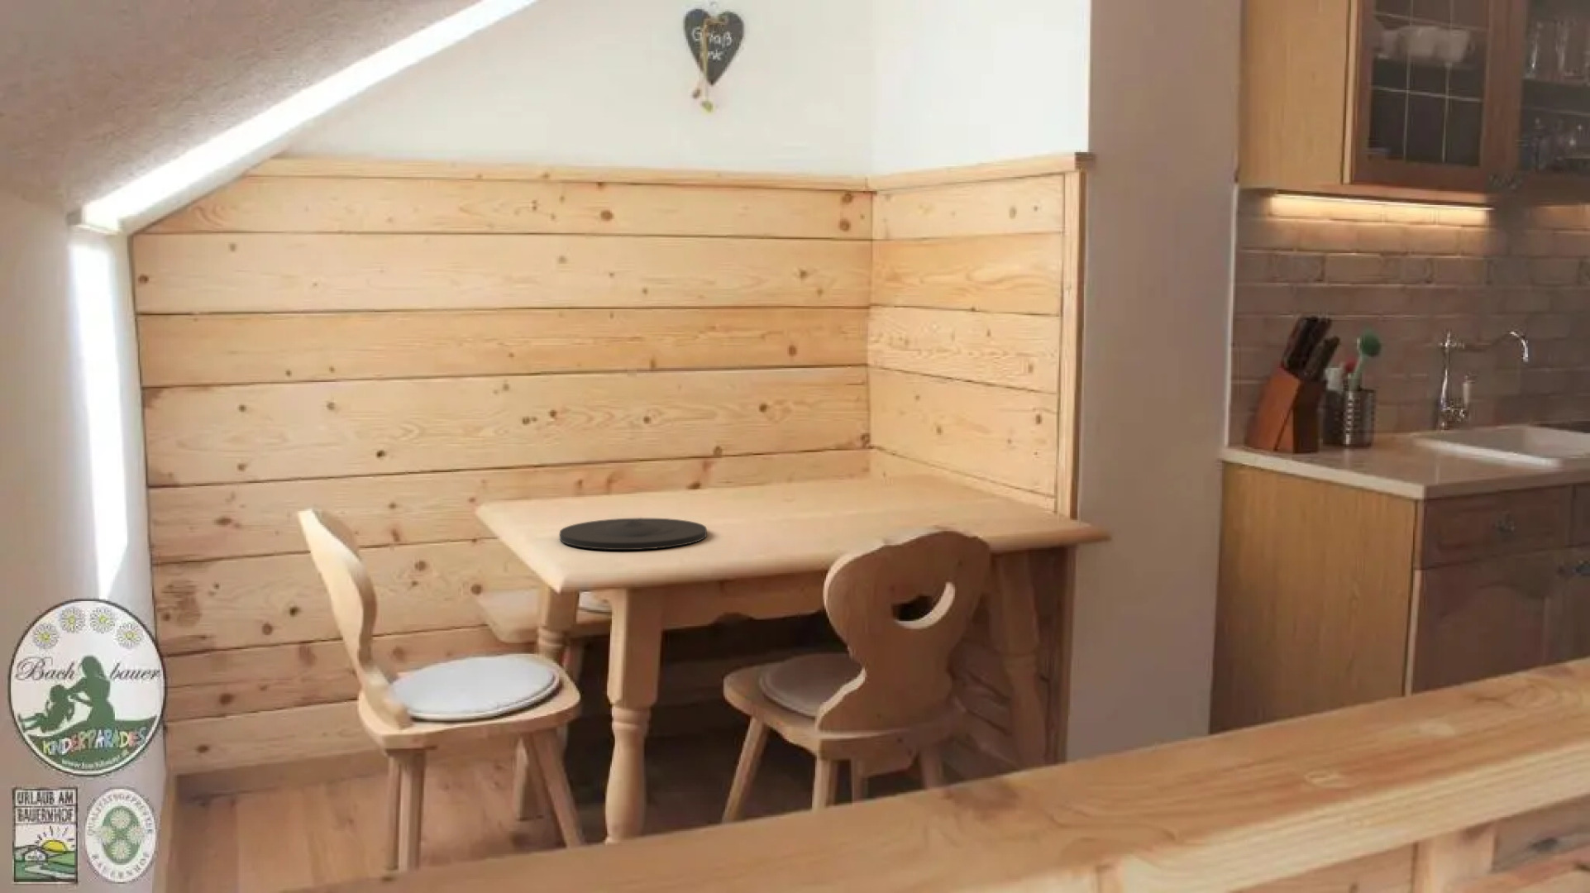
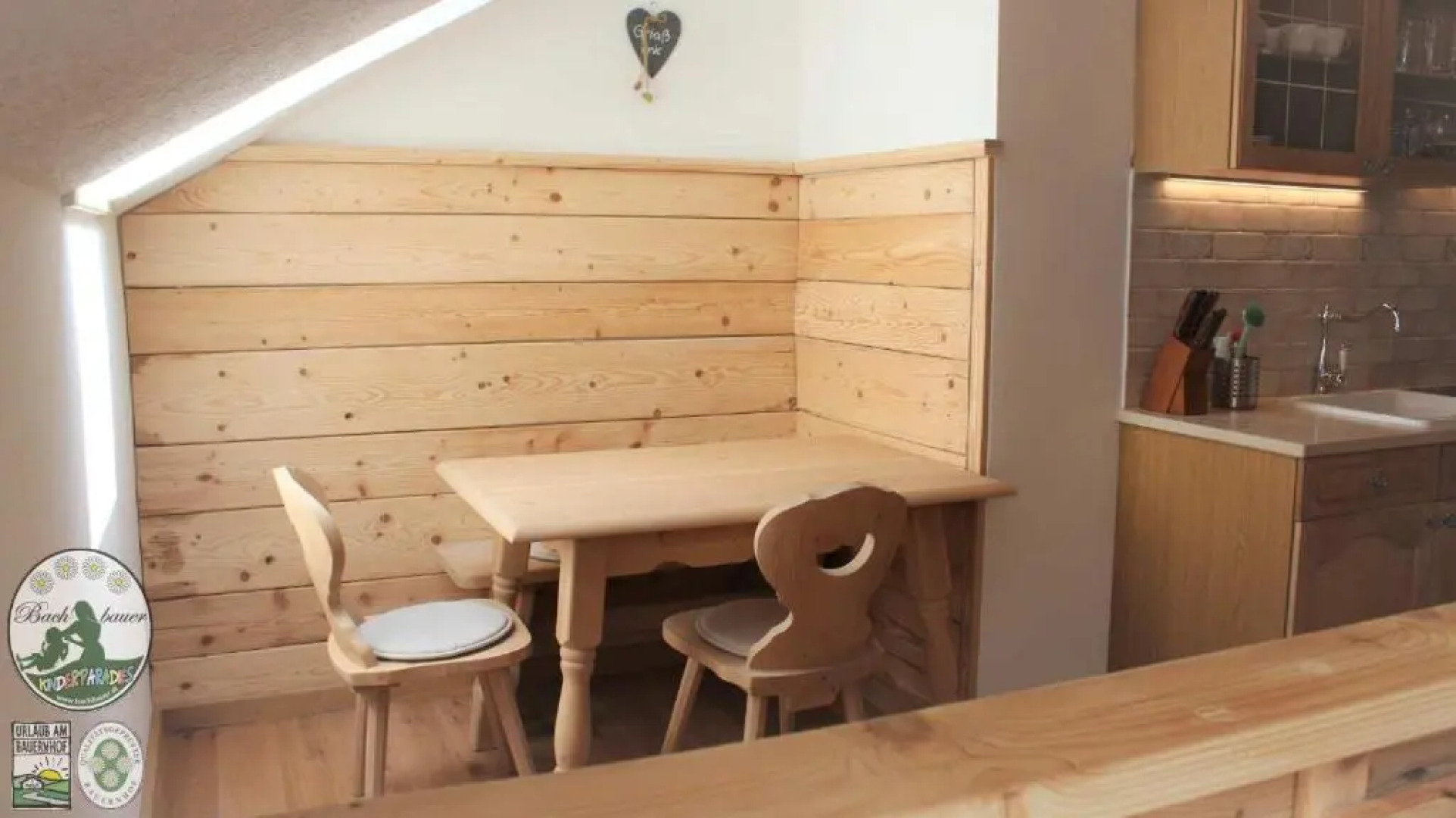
- plate (633, 528)
